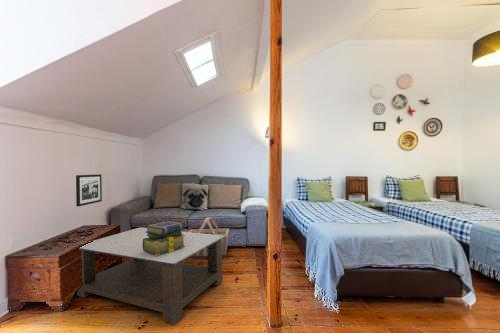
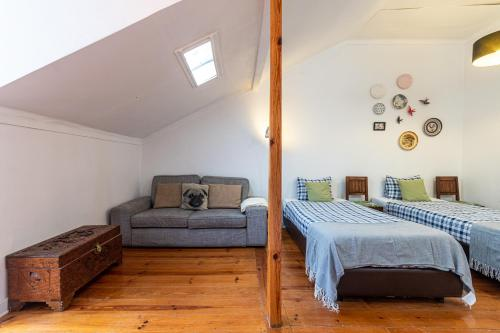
- picture frame (89, 189)
- stack of books (164, 236)
- basket (208, 233)
- coffee table (153, 264)
